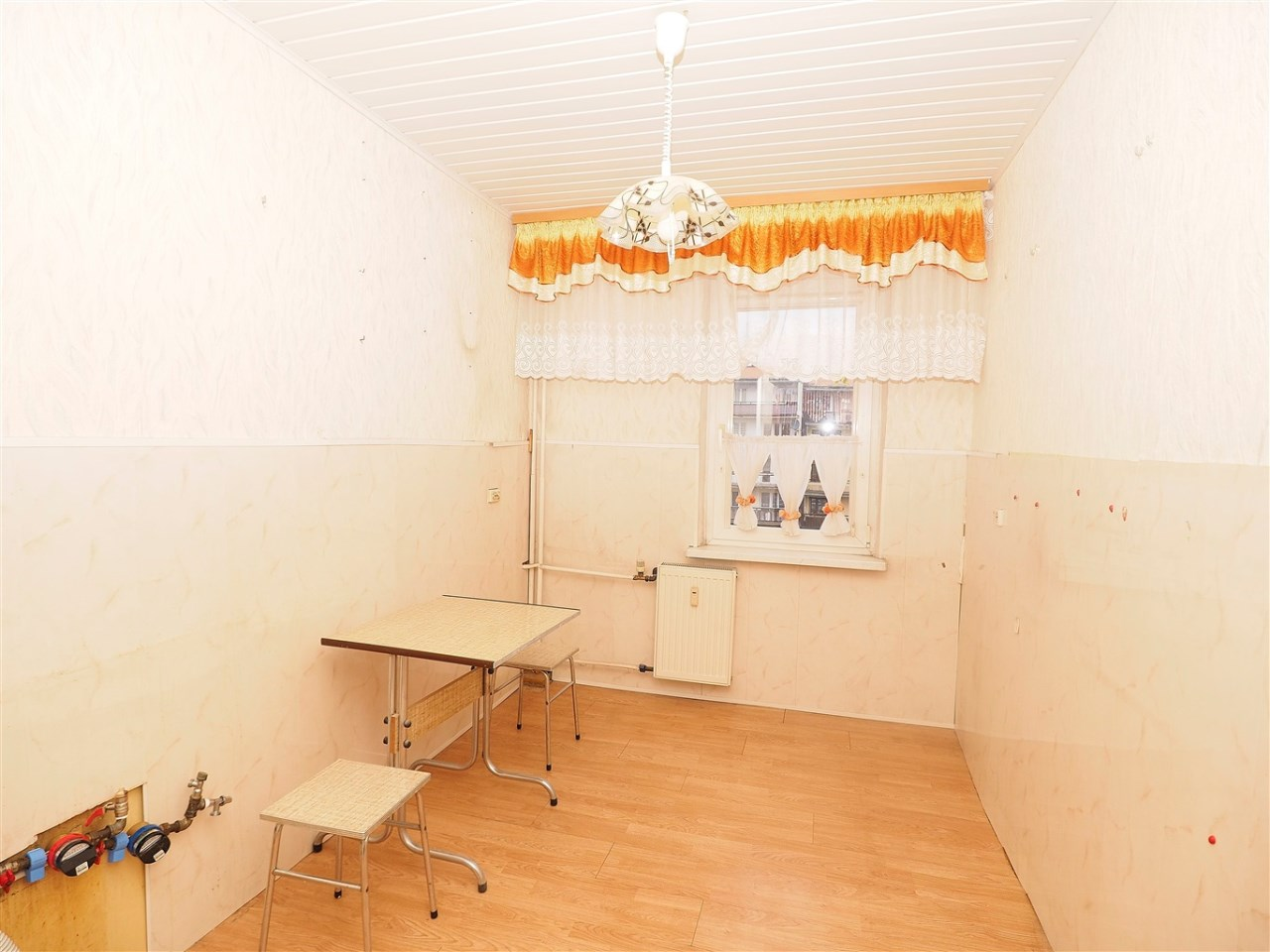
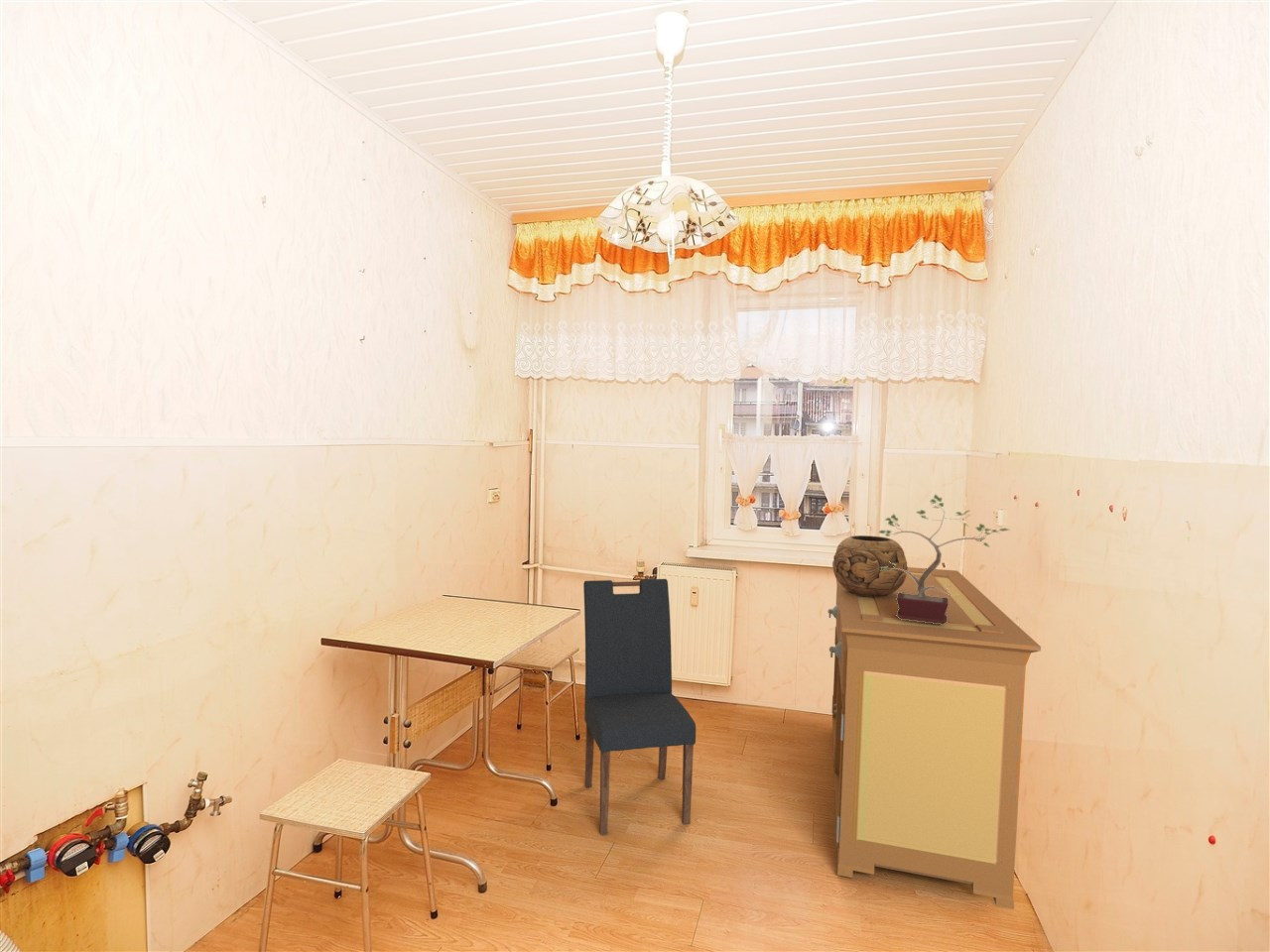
+ decorative bowl (869, 563)
+ potted plant (940, 558)
+ dining chair (635, 695)
+ sideboard (902, 695)
